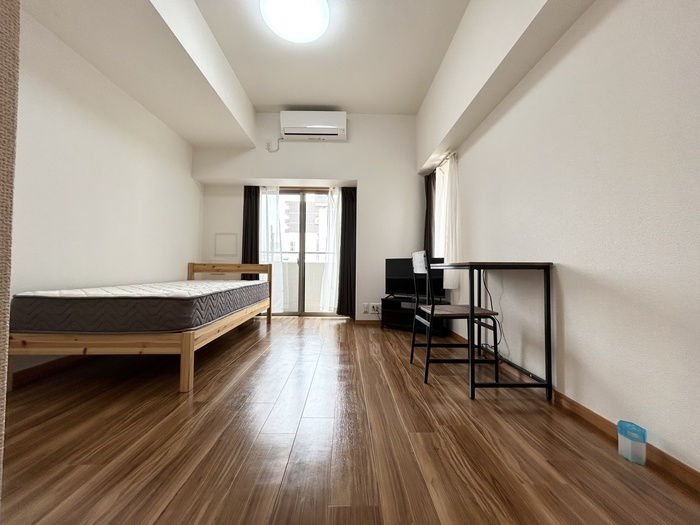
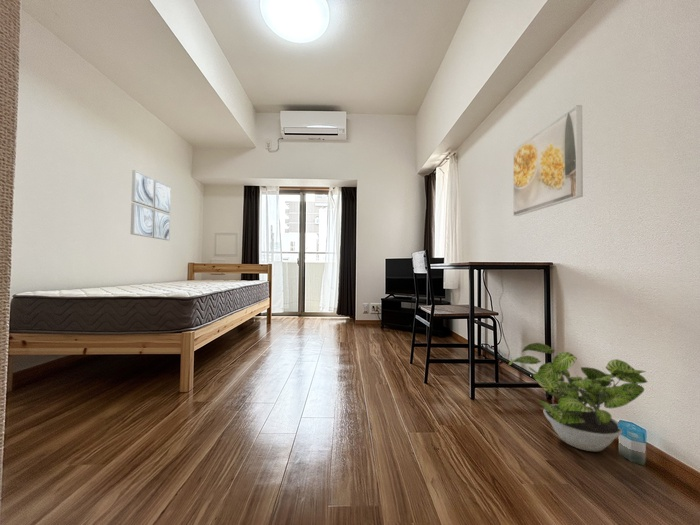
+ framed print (542, 169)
+ wall art (152, 207)
+ potted plant (573, 392)
